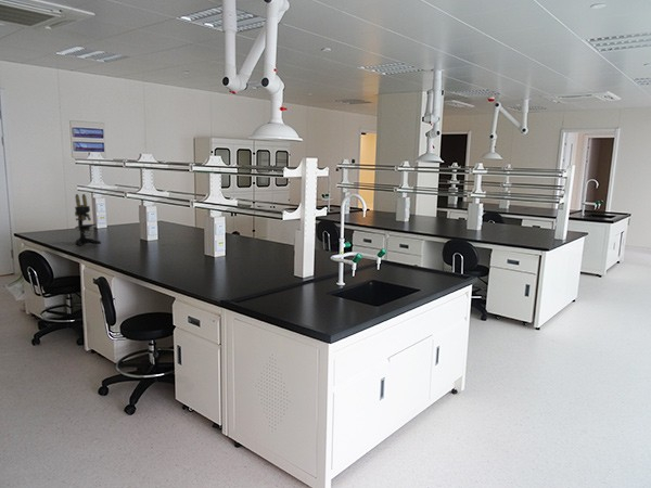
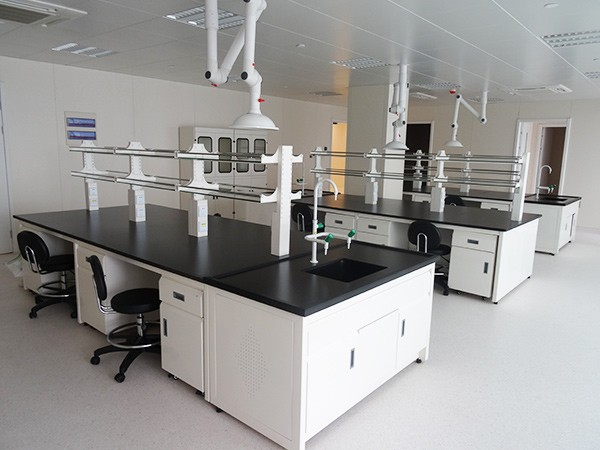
- microscope (84, 218)
